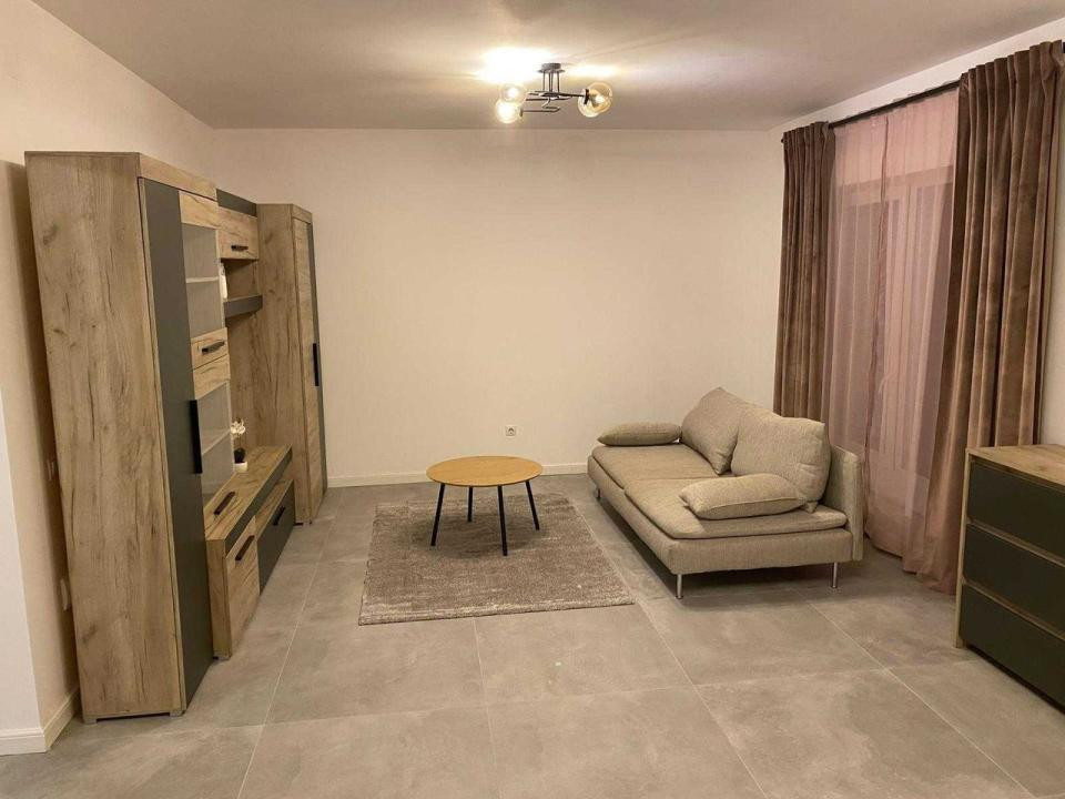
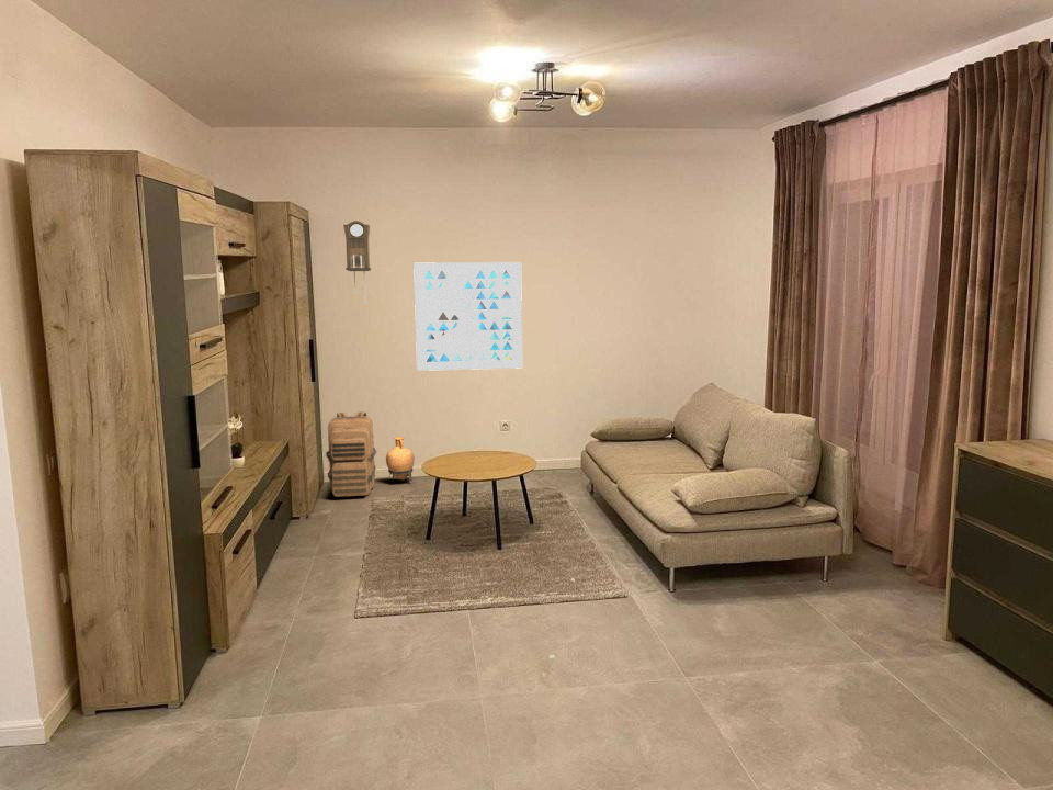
+ vase (399, 460)
+ backpack (350, 453)
+ pendulum clock (358, 262)
+ wall art (468, 316)
